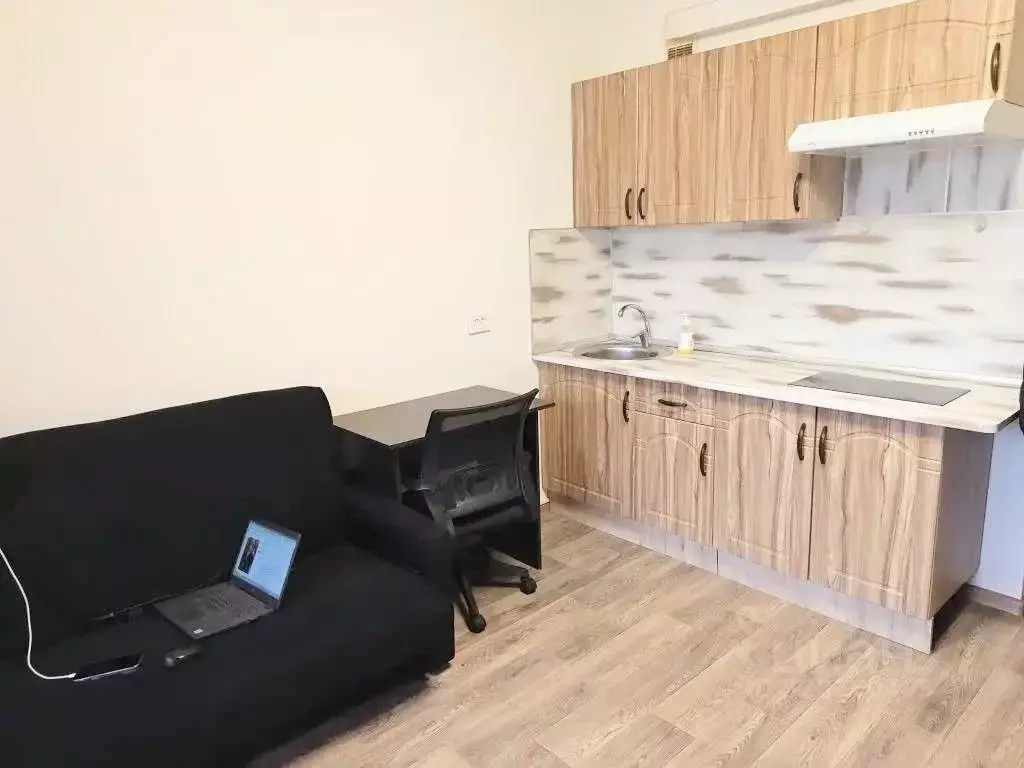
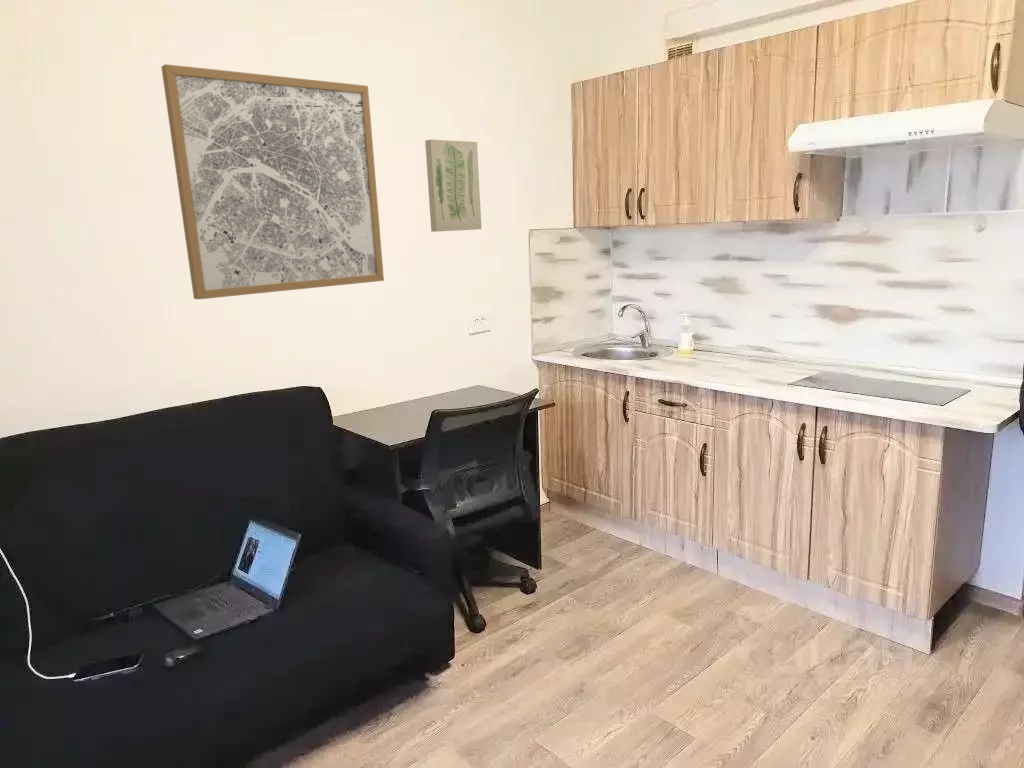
+ wall art (285, 186)
+ wall art (454, 186)
